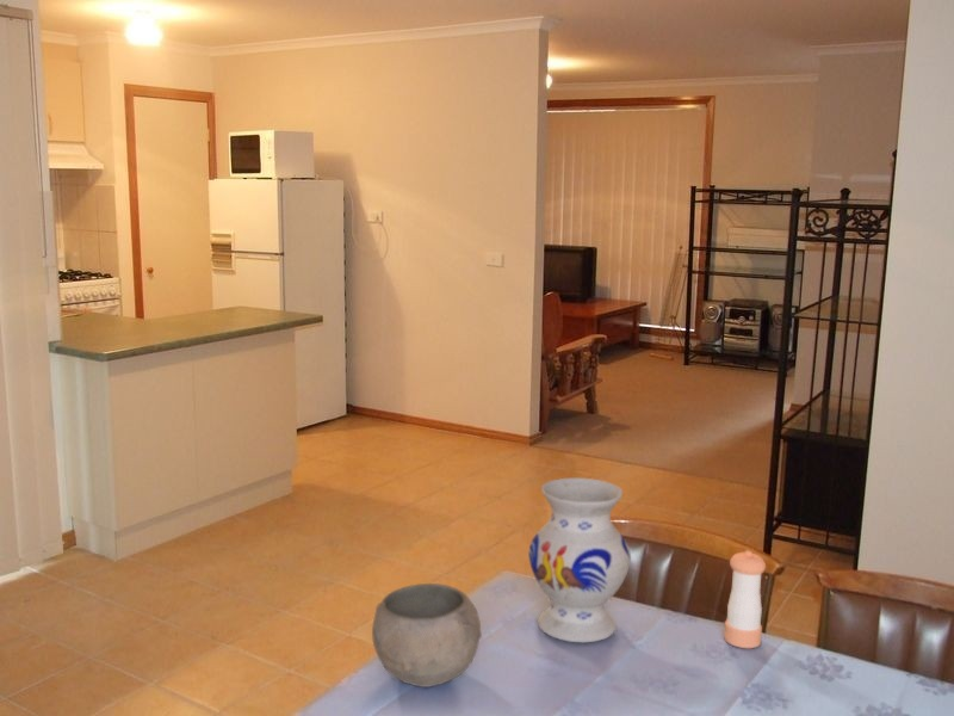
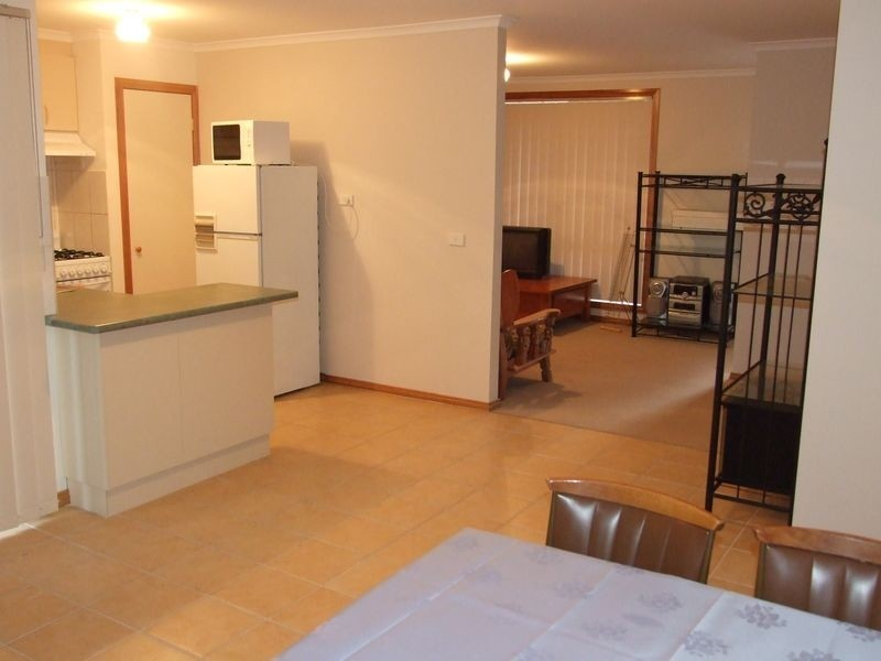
- vase (578, 558)
- pepper shaker (745, 595)
- bowl (425, 636)
